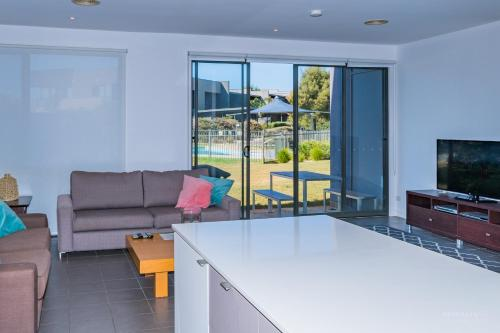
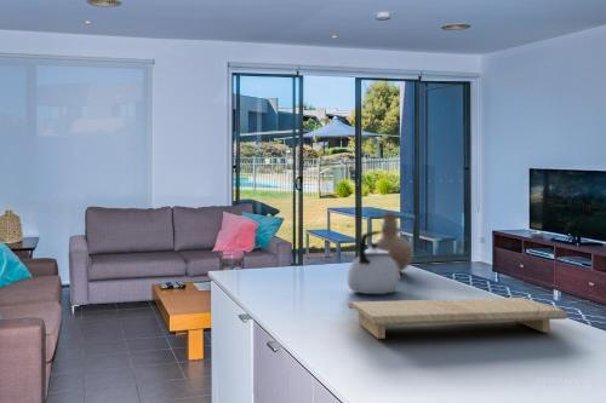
+ vase (390, 242)
+ kettle (373, 261)
+ cutting board (452, 316)
